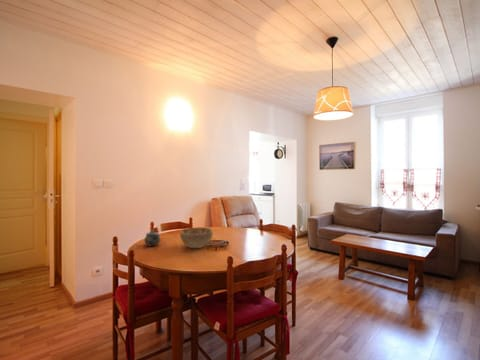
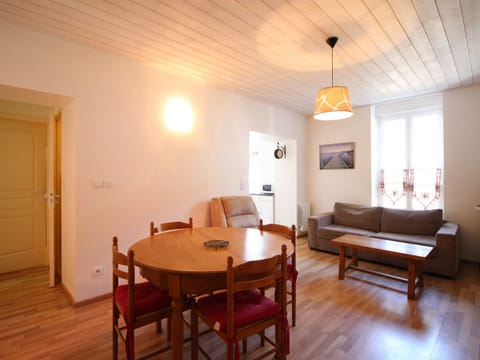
- chinaware (152, 237)
- decorative bowl (196, 238)
